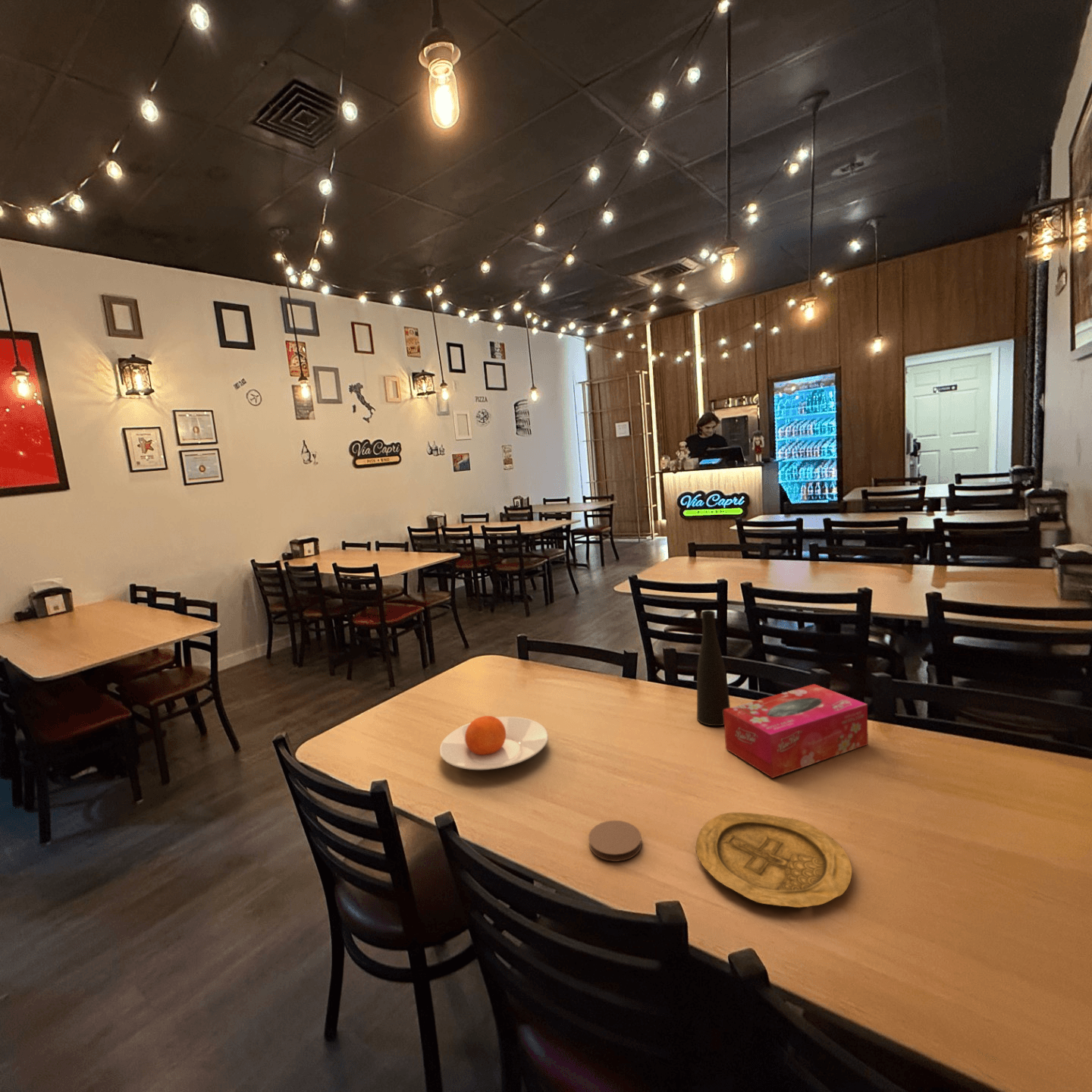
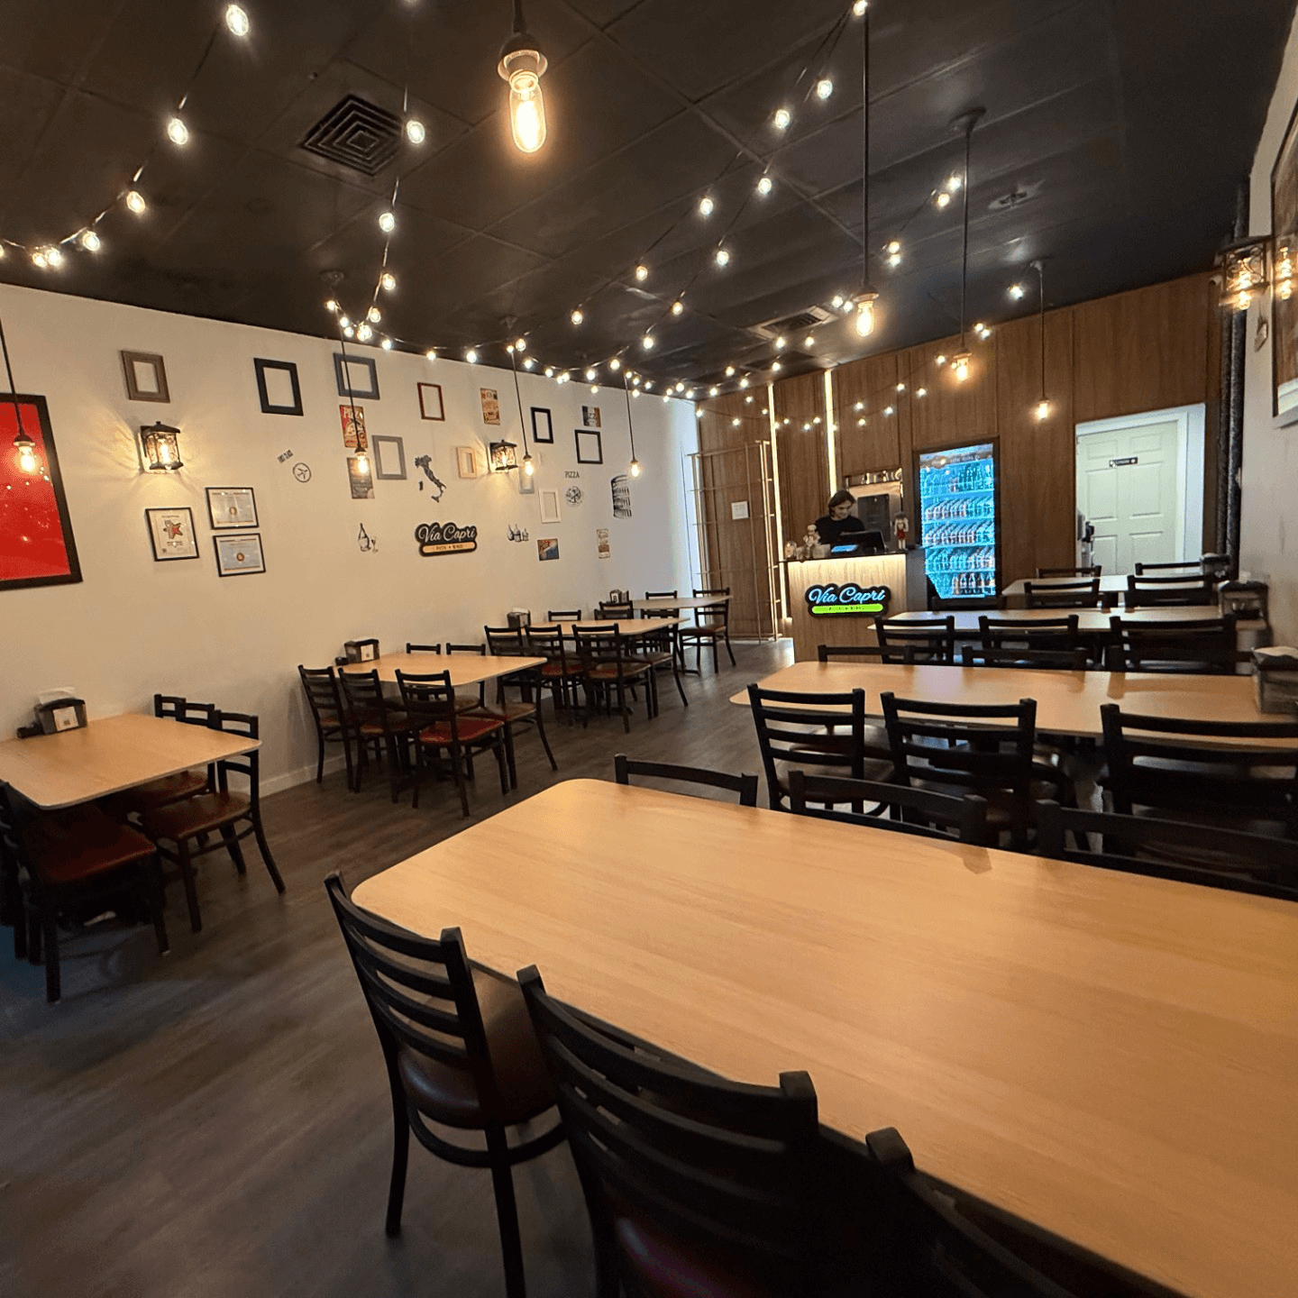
- coaster (614, 839)
- tissue box (795, 726)
- plate (770, 855)
- vase (711, 666)
- plate (494, 736)
